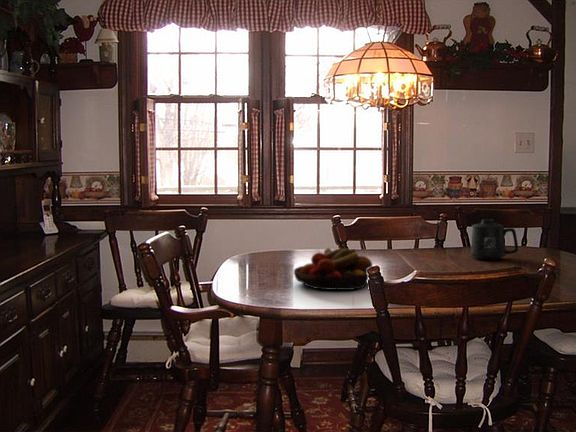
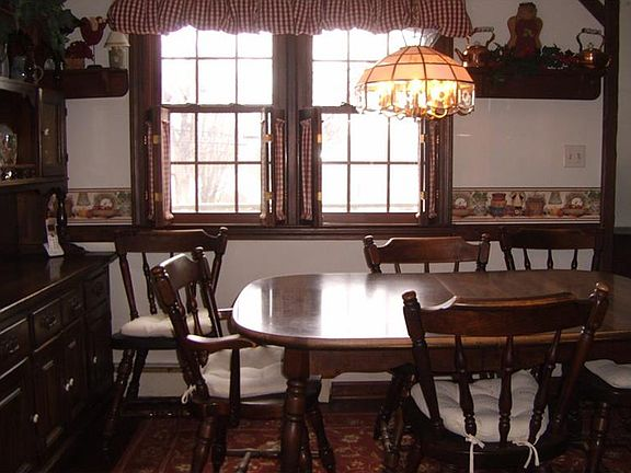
- mug (491, 238)
- fruit bowl (333, 266)
